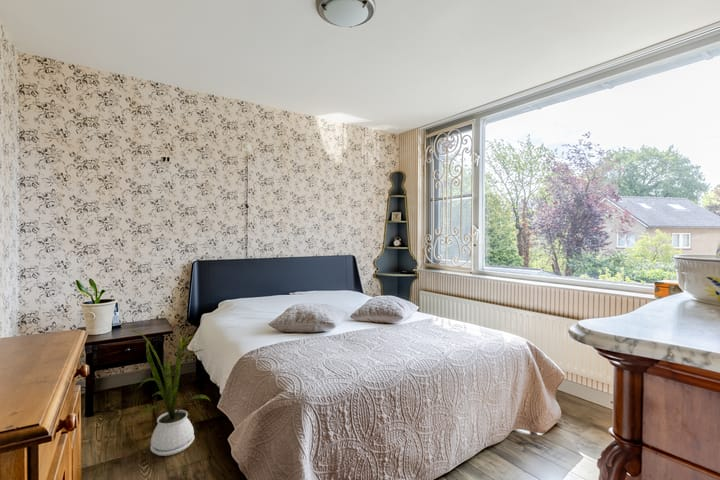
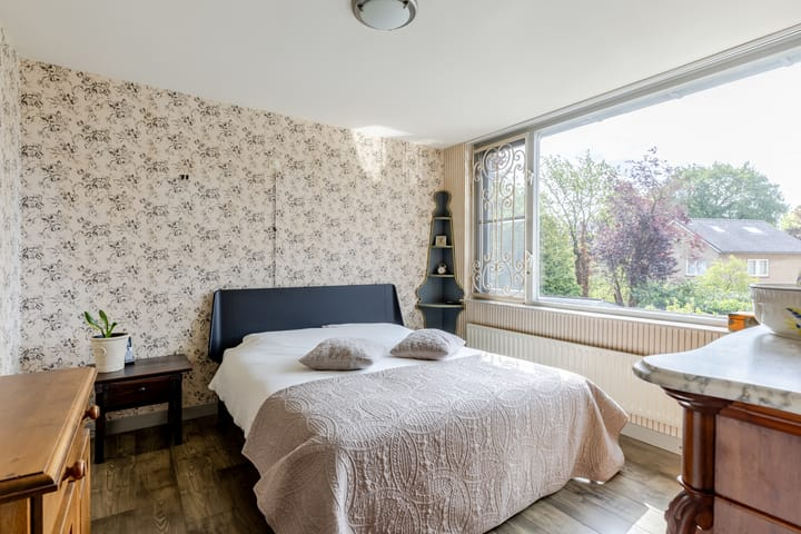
- house plant (167, 386)
